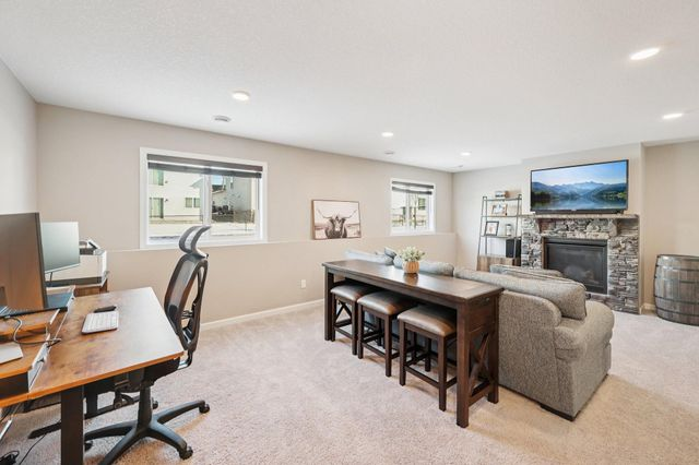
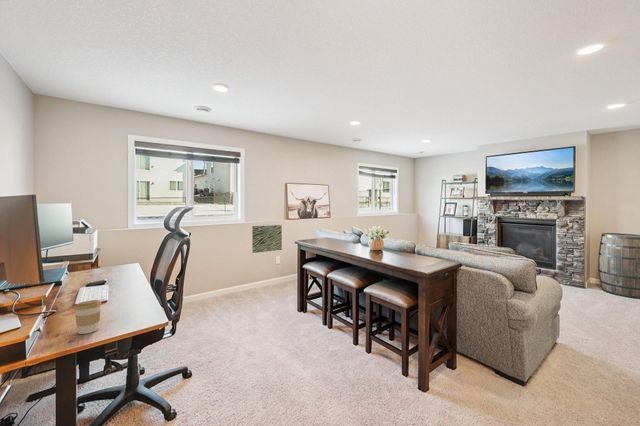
+ wall art (267, 238)
+ coffee cup (88, 315)
